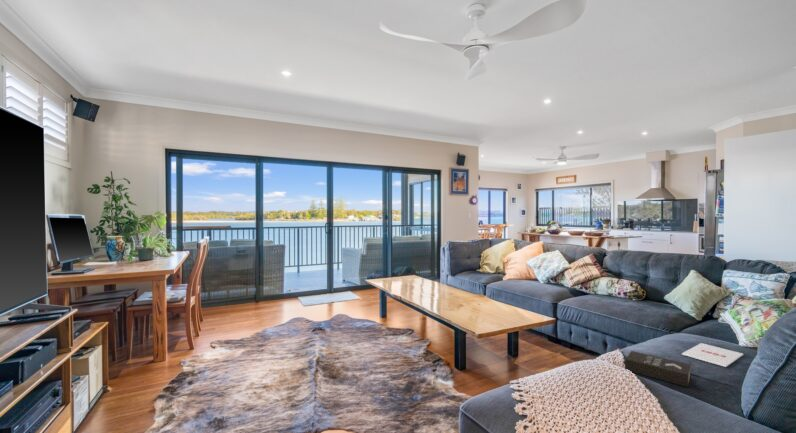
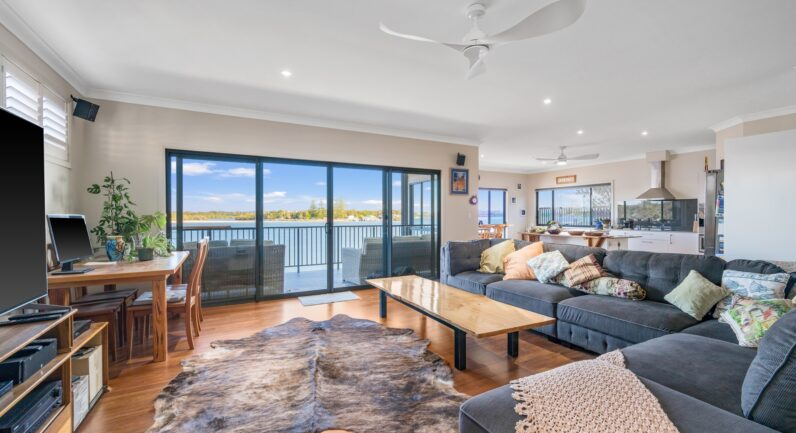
- book (657, 367)
- magazine (712, 354)
